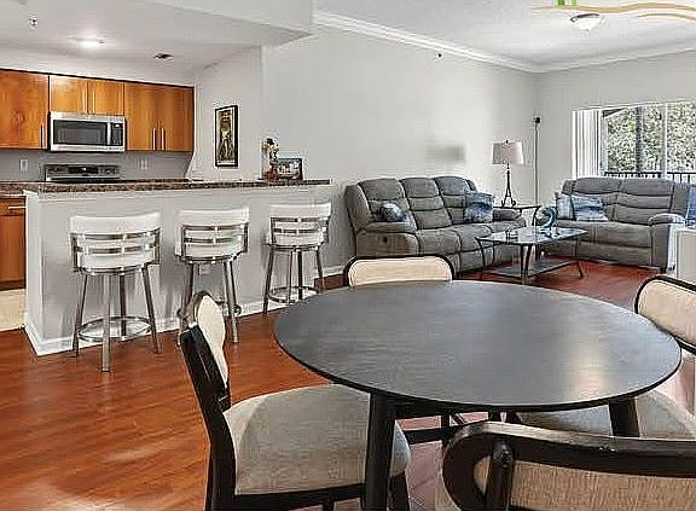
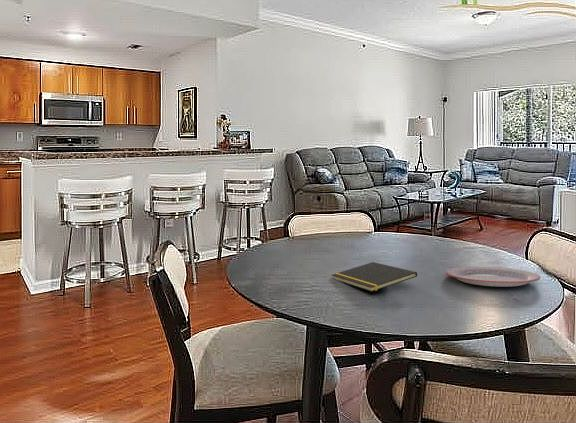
+ plate (491, 277)
+ notepad (372, 275)
